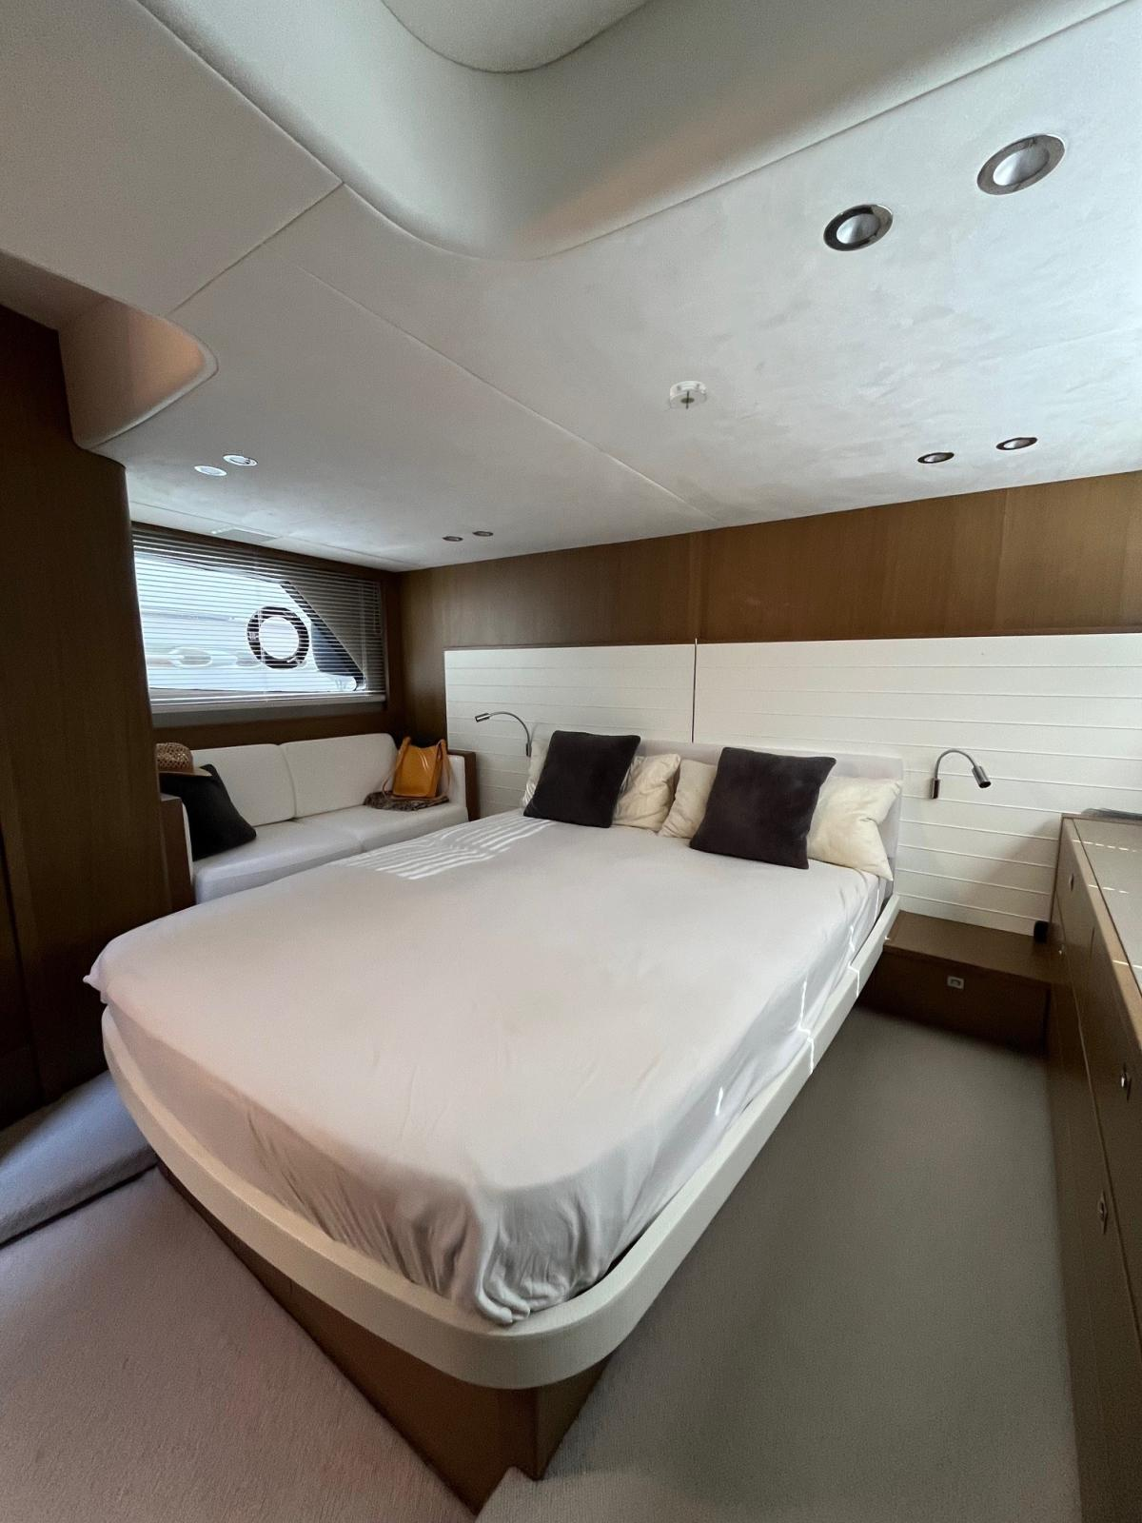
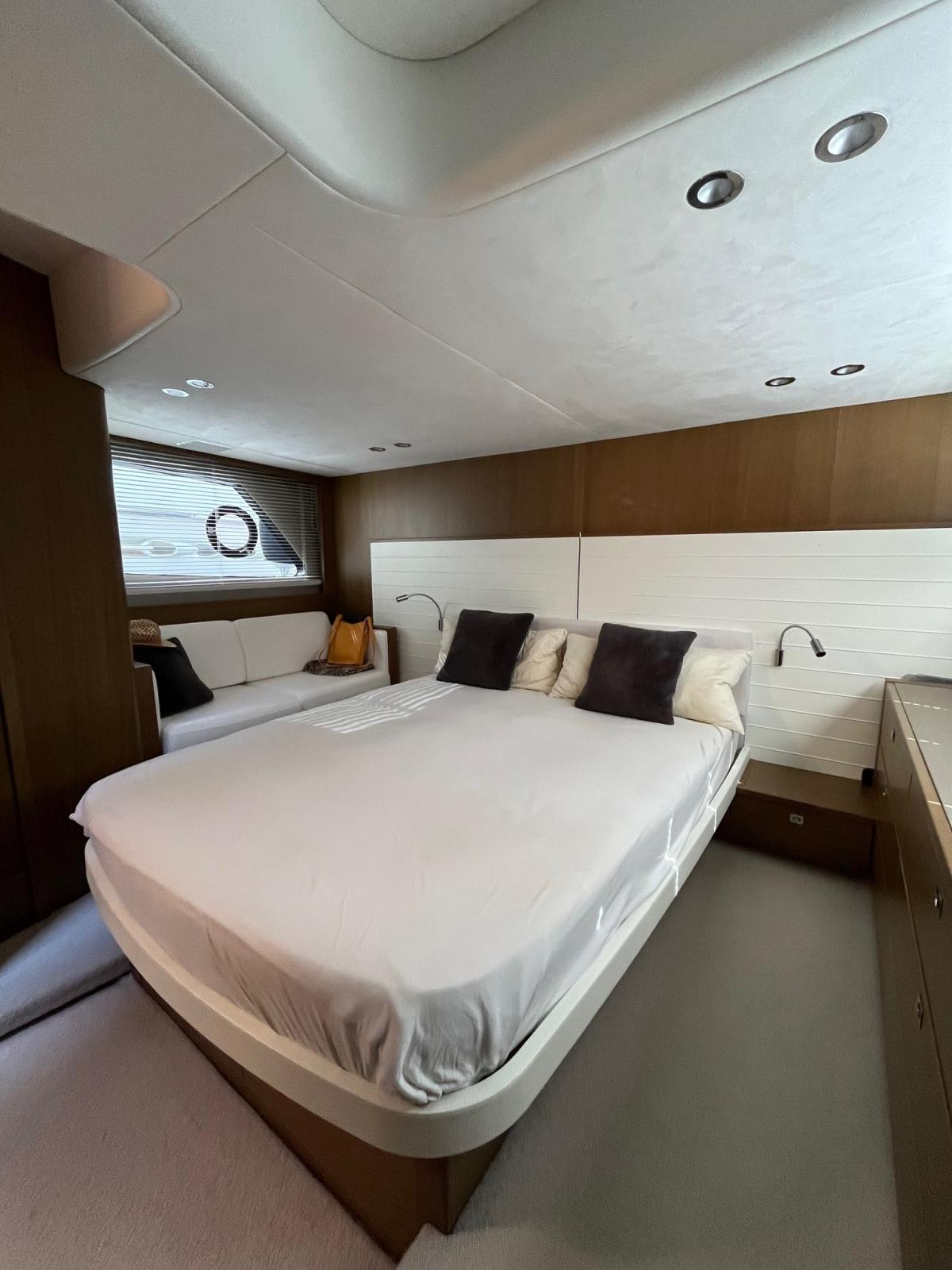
- smoke detector (686, 395)
